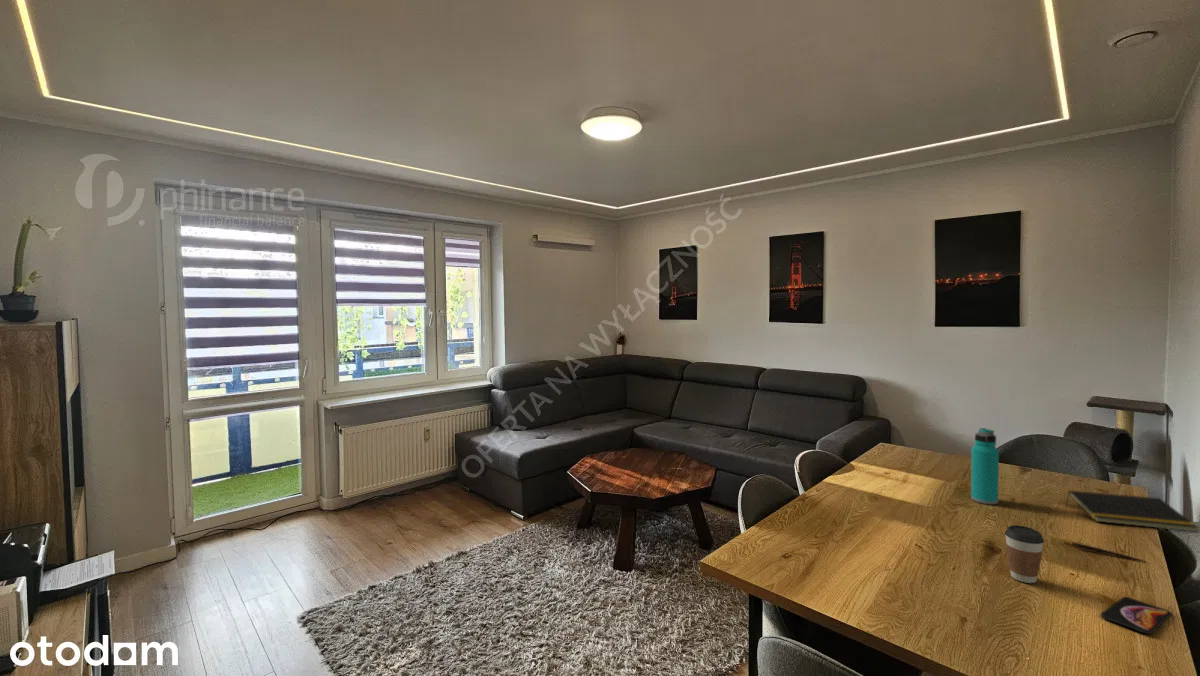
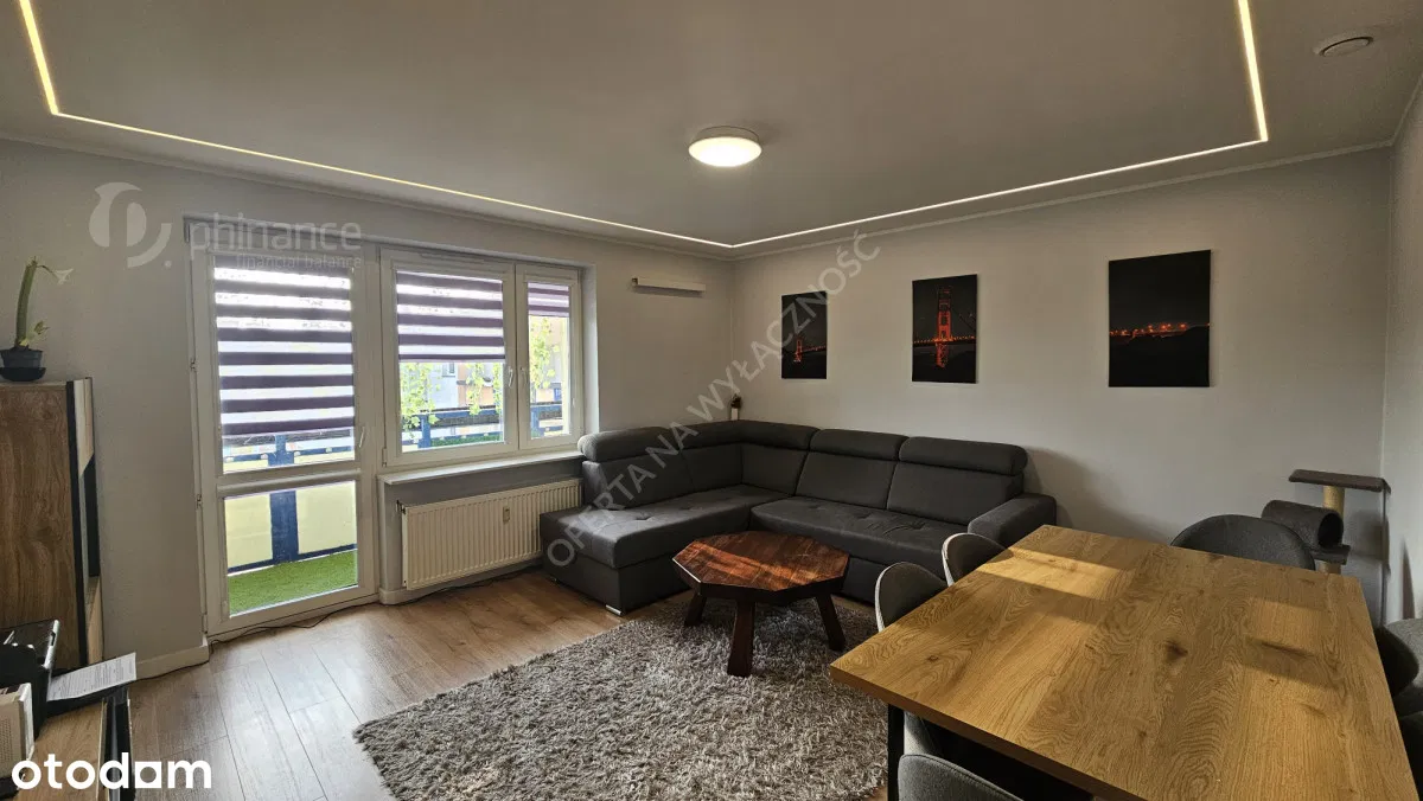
- pen (1108, 552)
- water bottle (984, 464)
- coffee cup (1023, 554)
- notepad (1128, 509)
- smartphone (1136, 614)
